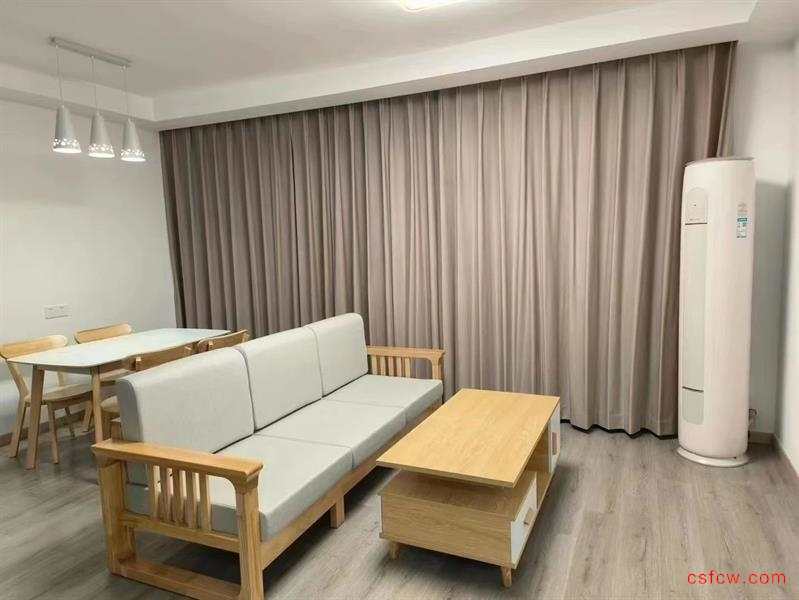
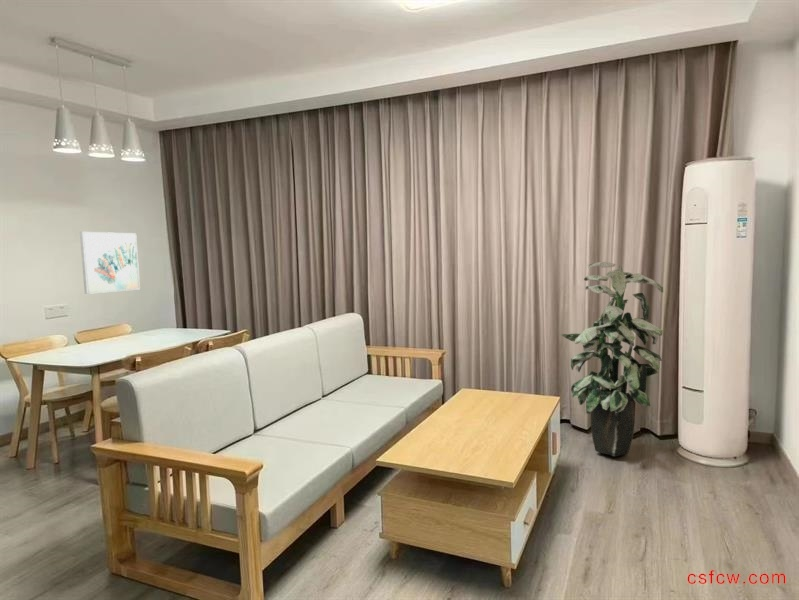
+ wall art (111, 262)
+ indoor plant (610, 357)
